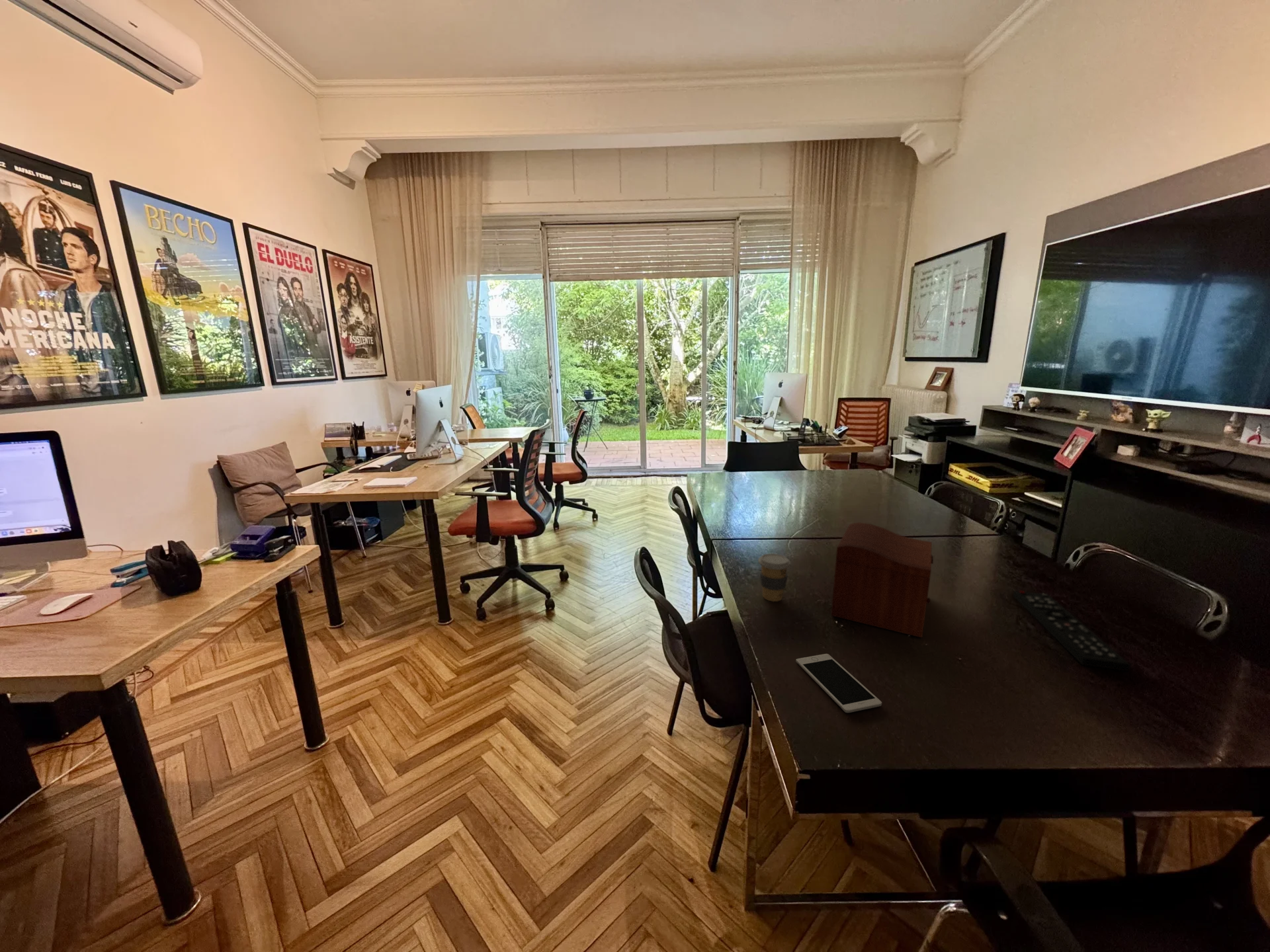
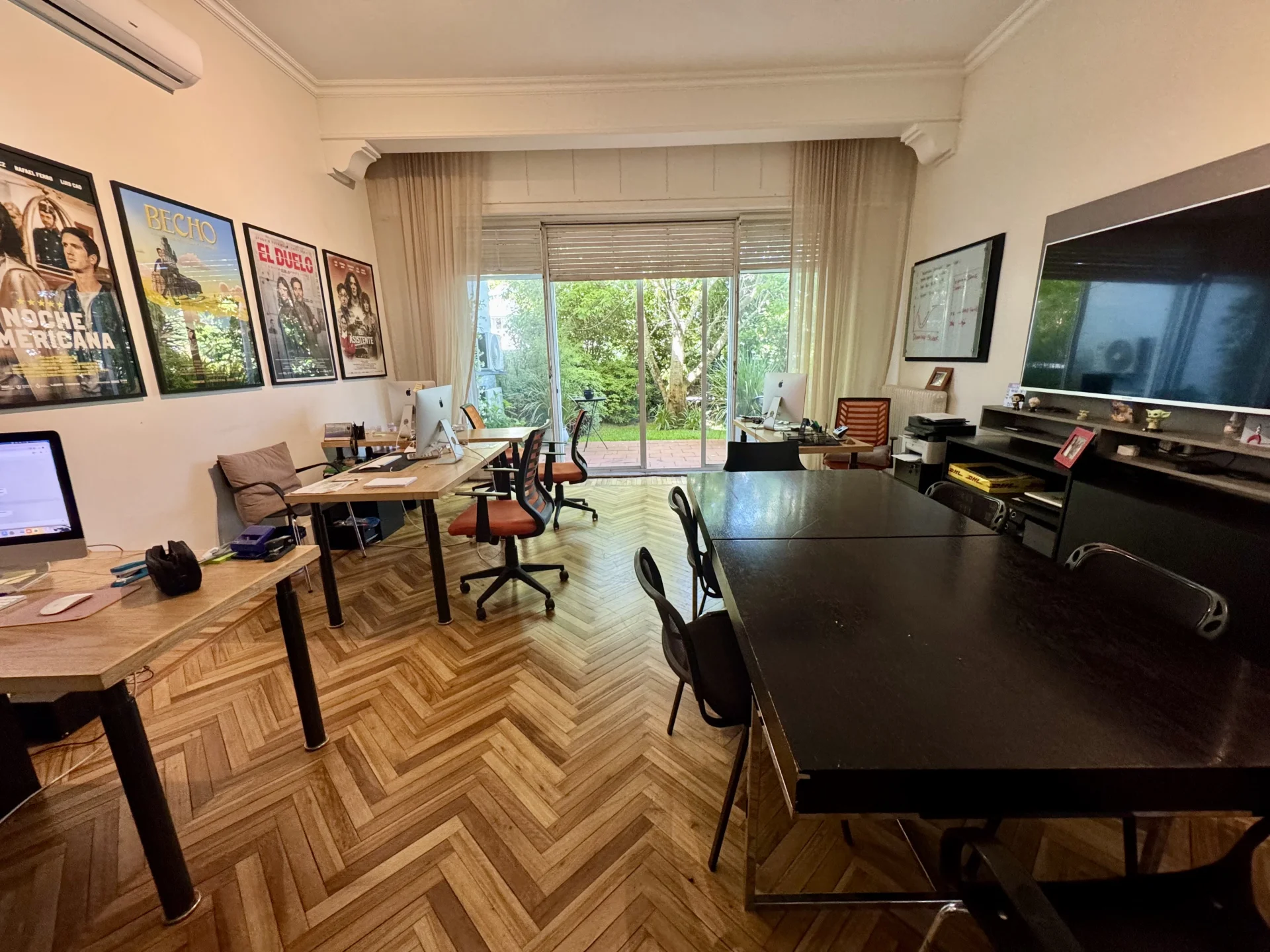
- remote control (1063, 624)
- sewing box (886, 569)
- cell phone (835, 680)
- coffee cup (773, 578)
